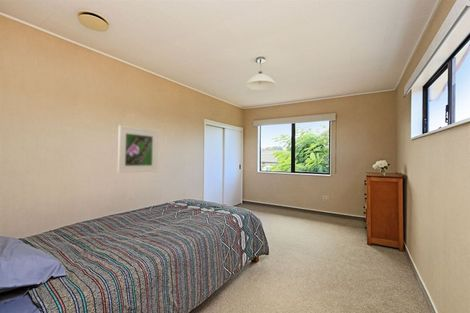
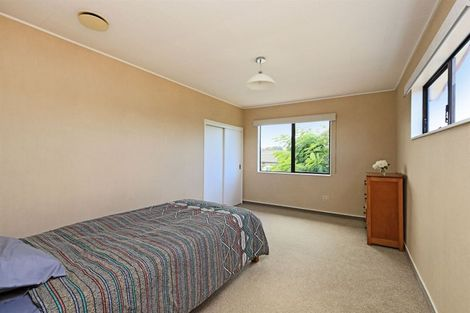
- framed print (139, 150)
